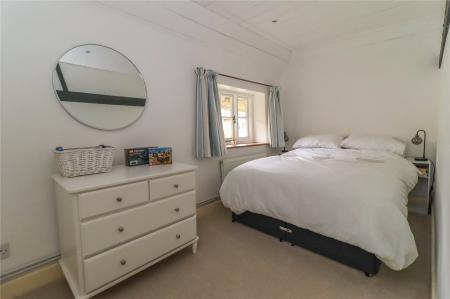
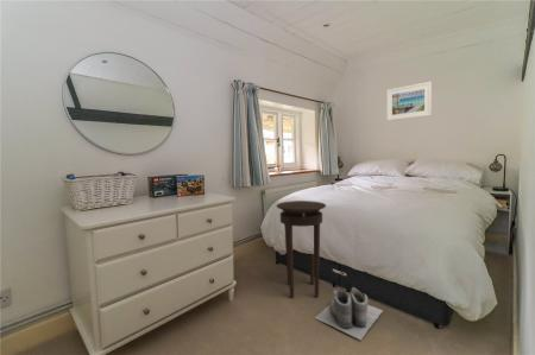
+ stool (291, 247)
+ boots (348, 300)
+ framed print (408, 102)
